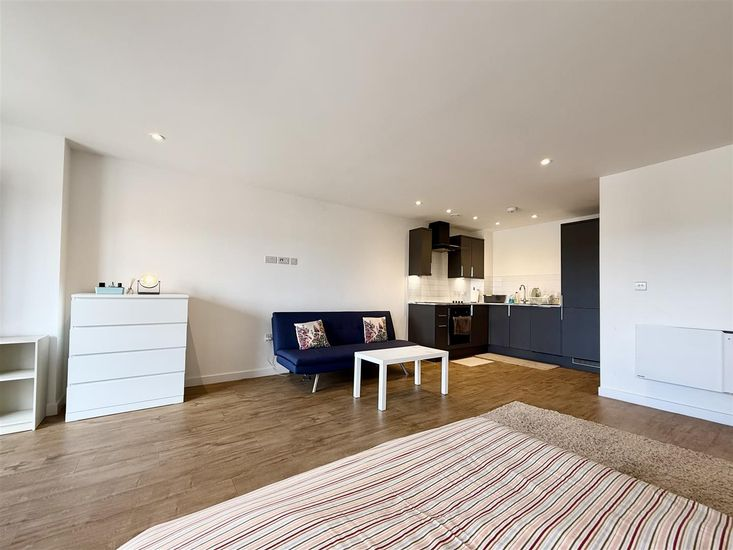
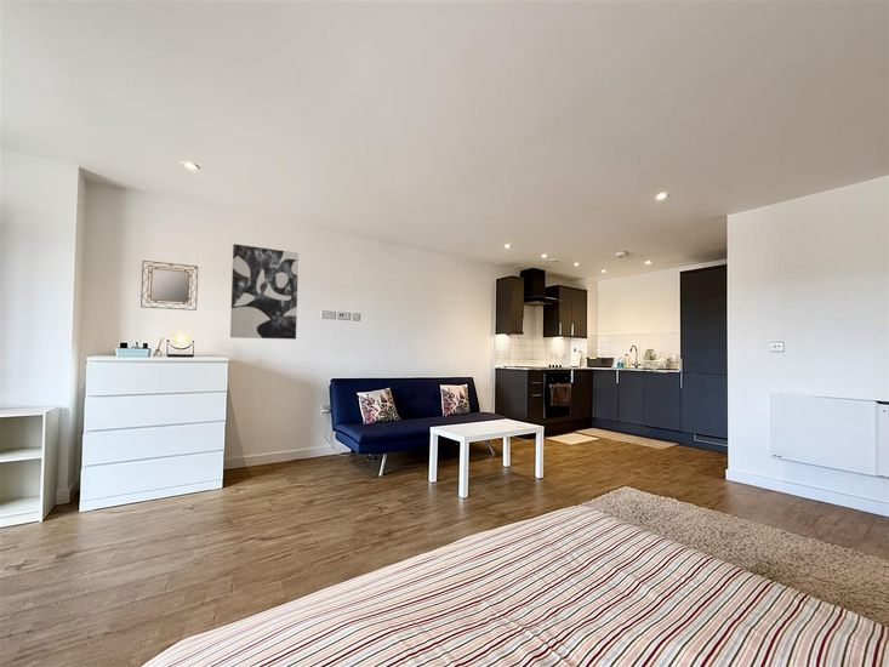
+ home mirror (170, 285)
+ wall art (266, 293)
